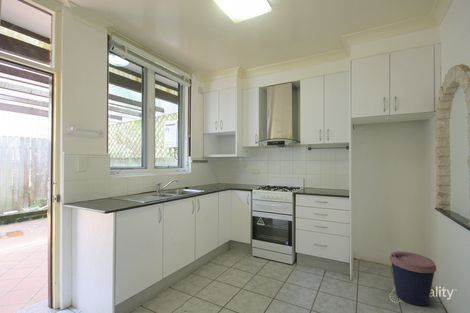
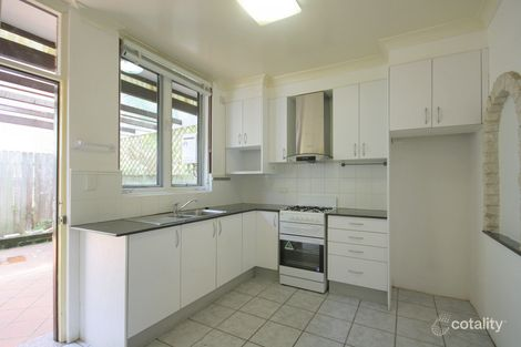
- coffee cup (411, 278)
